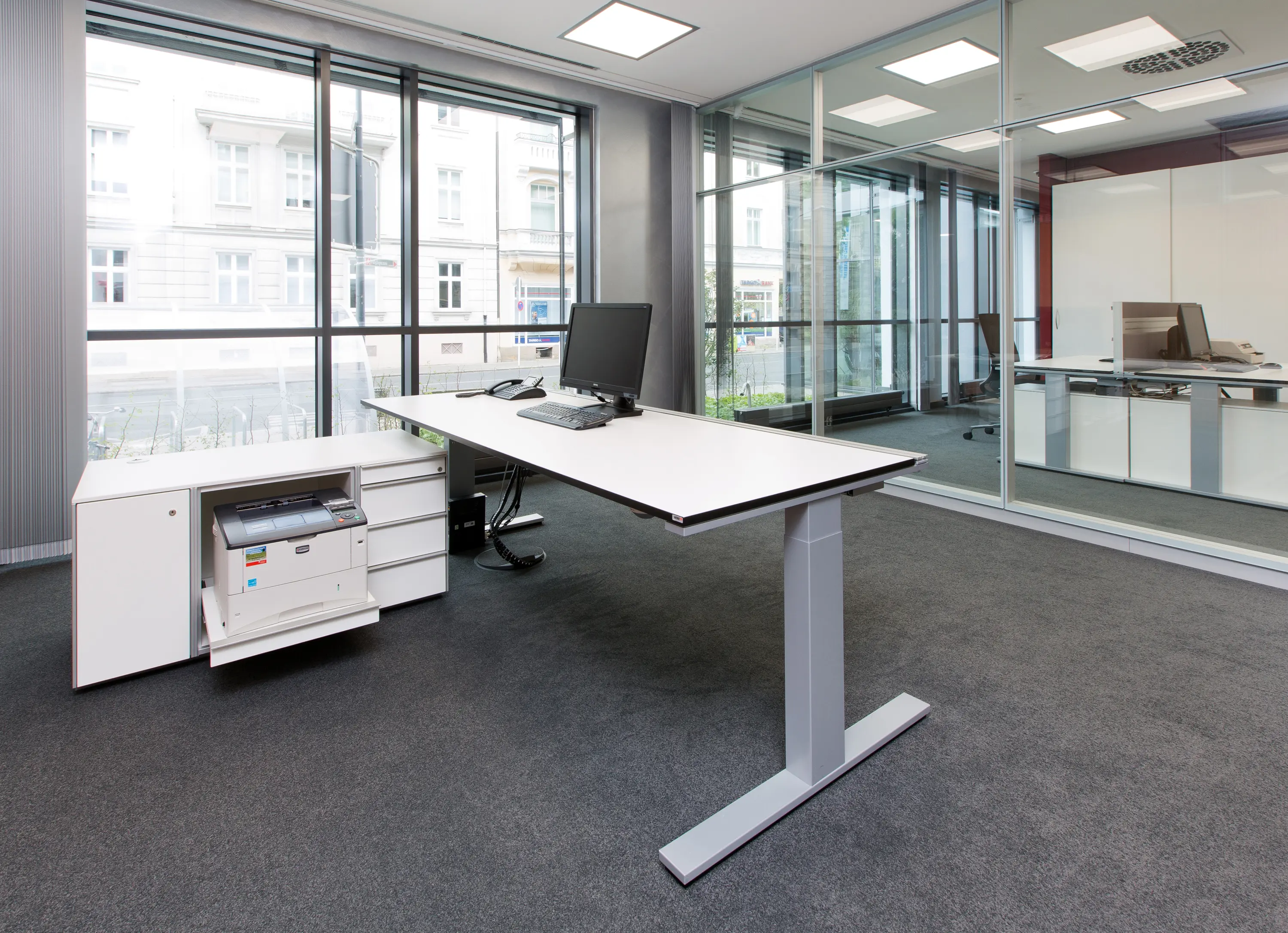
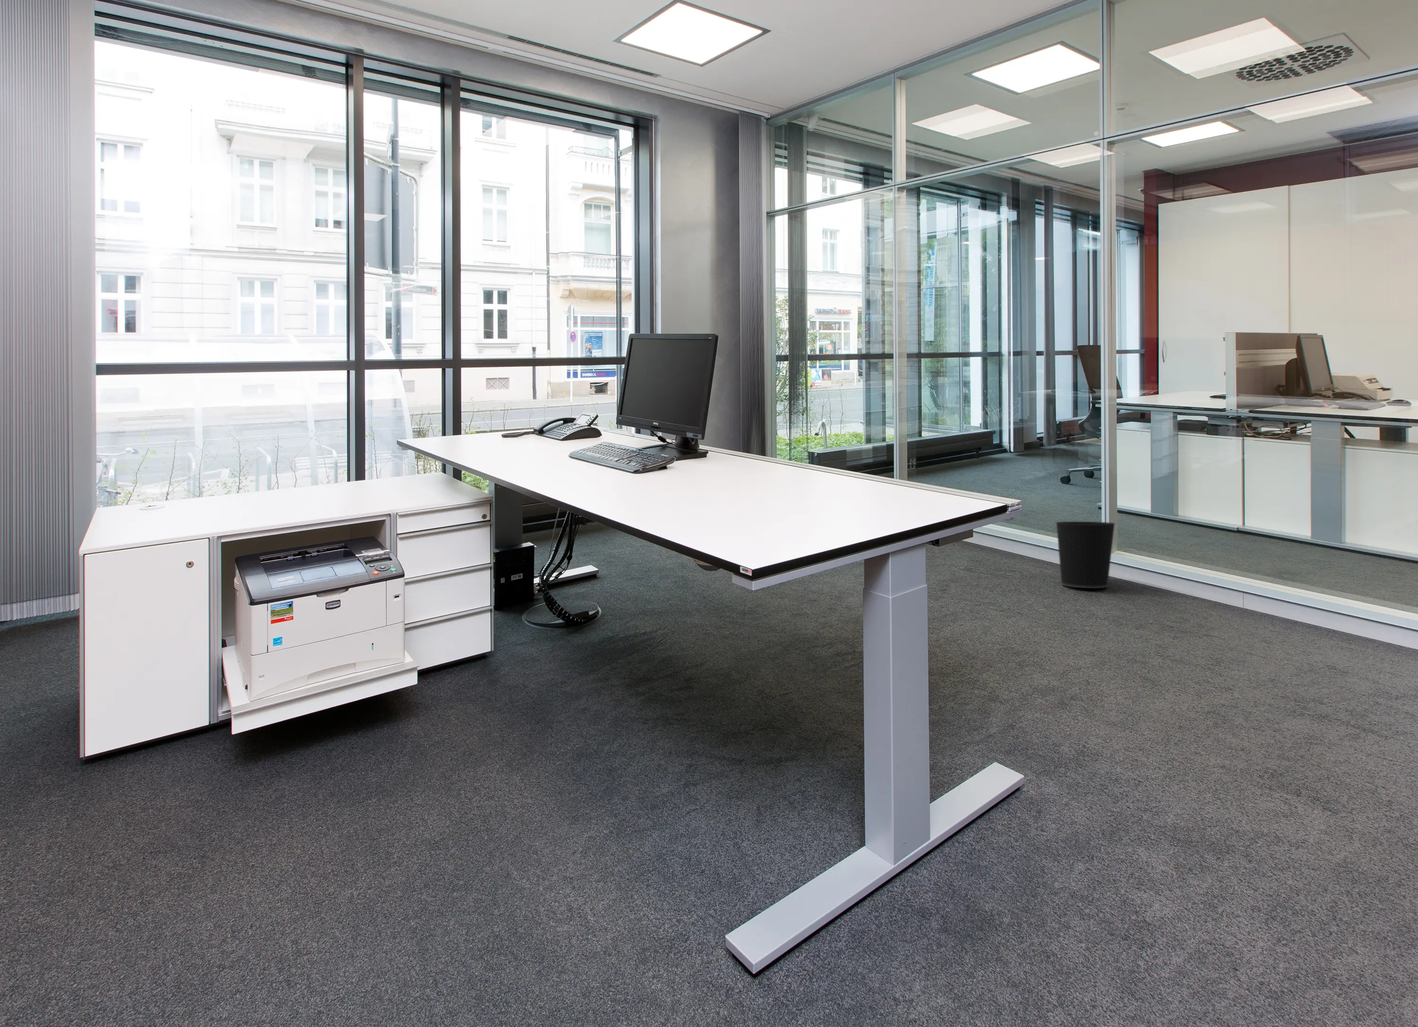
+ wastebasket (1084, 554)
